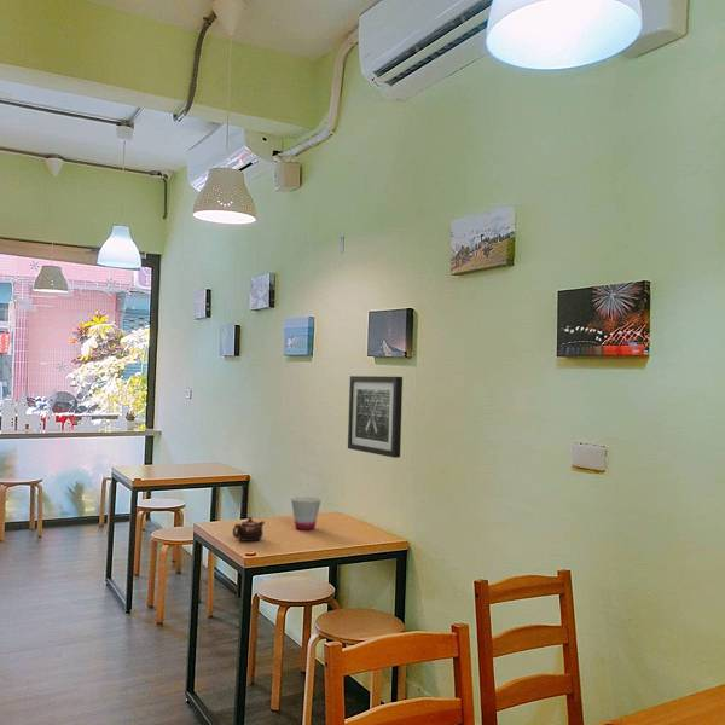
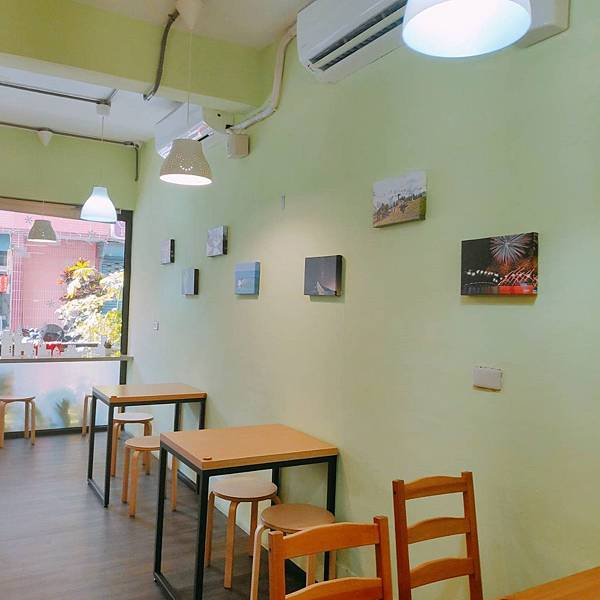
- wall art (373, 414)
- teapot (248, 528)
- cup (304, 514)
